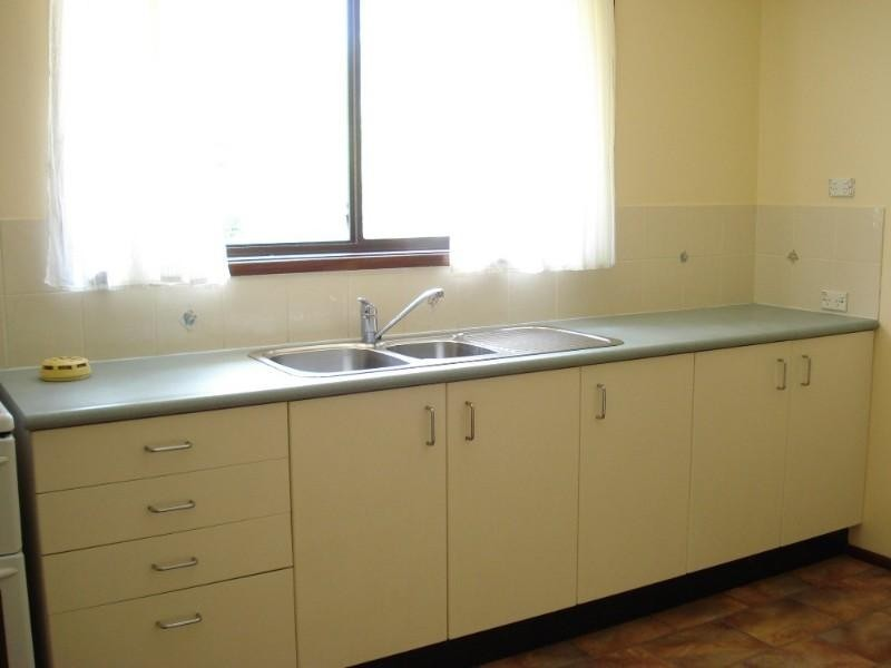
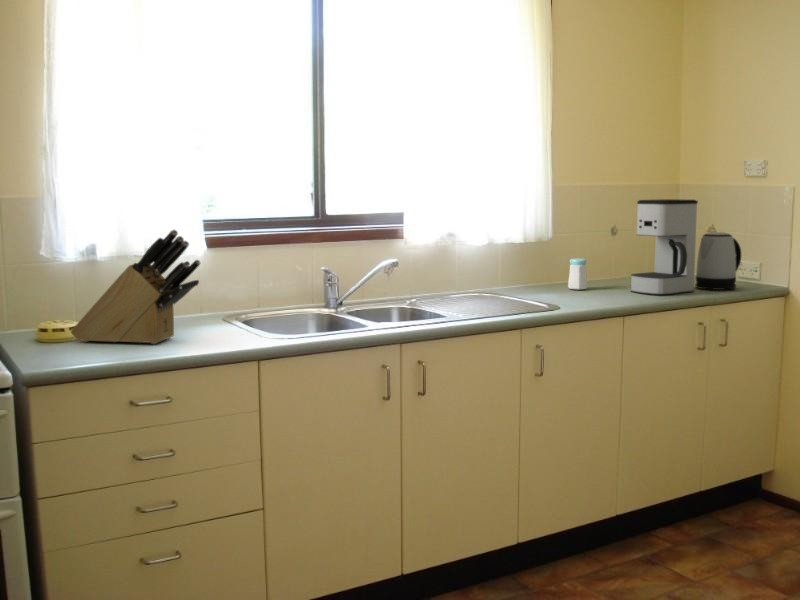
+ kettle (720, 260)
+ coffee maker (664, 246)
+ knife block (136, 285)
+ salt shaker (577, 273)
